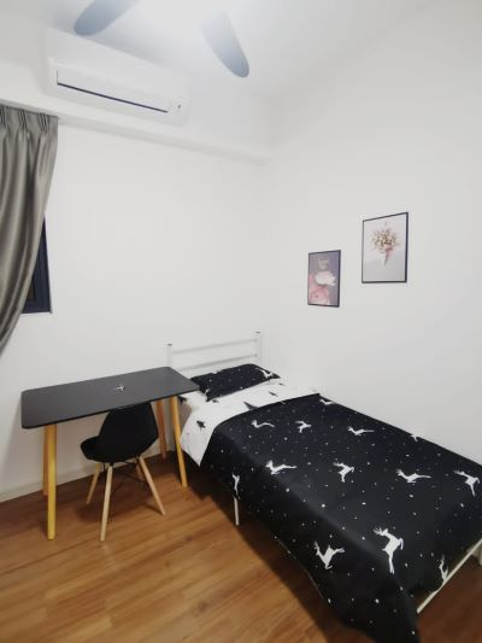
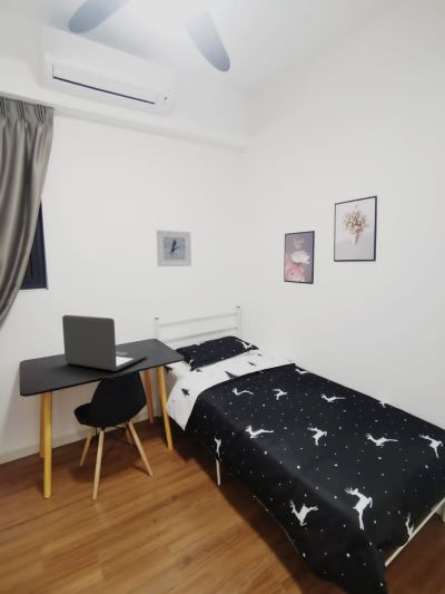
+ laptop (106, 337)
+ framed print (174, 249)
